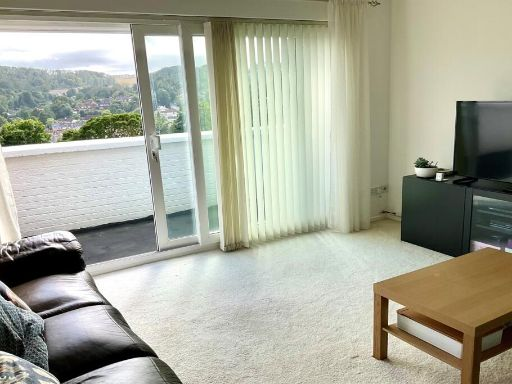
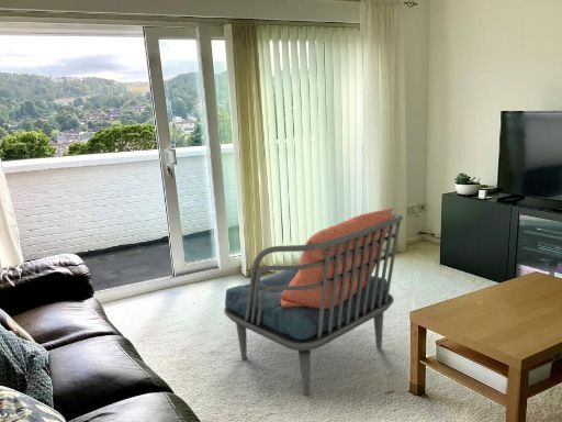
+ armchair (313, 284)
